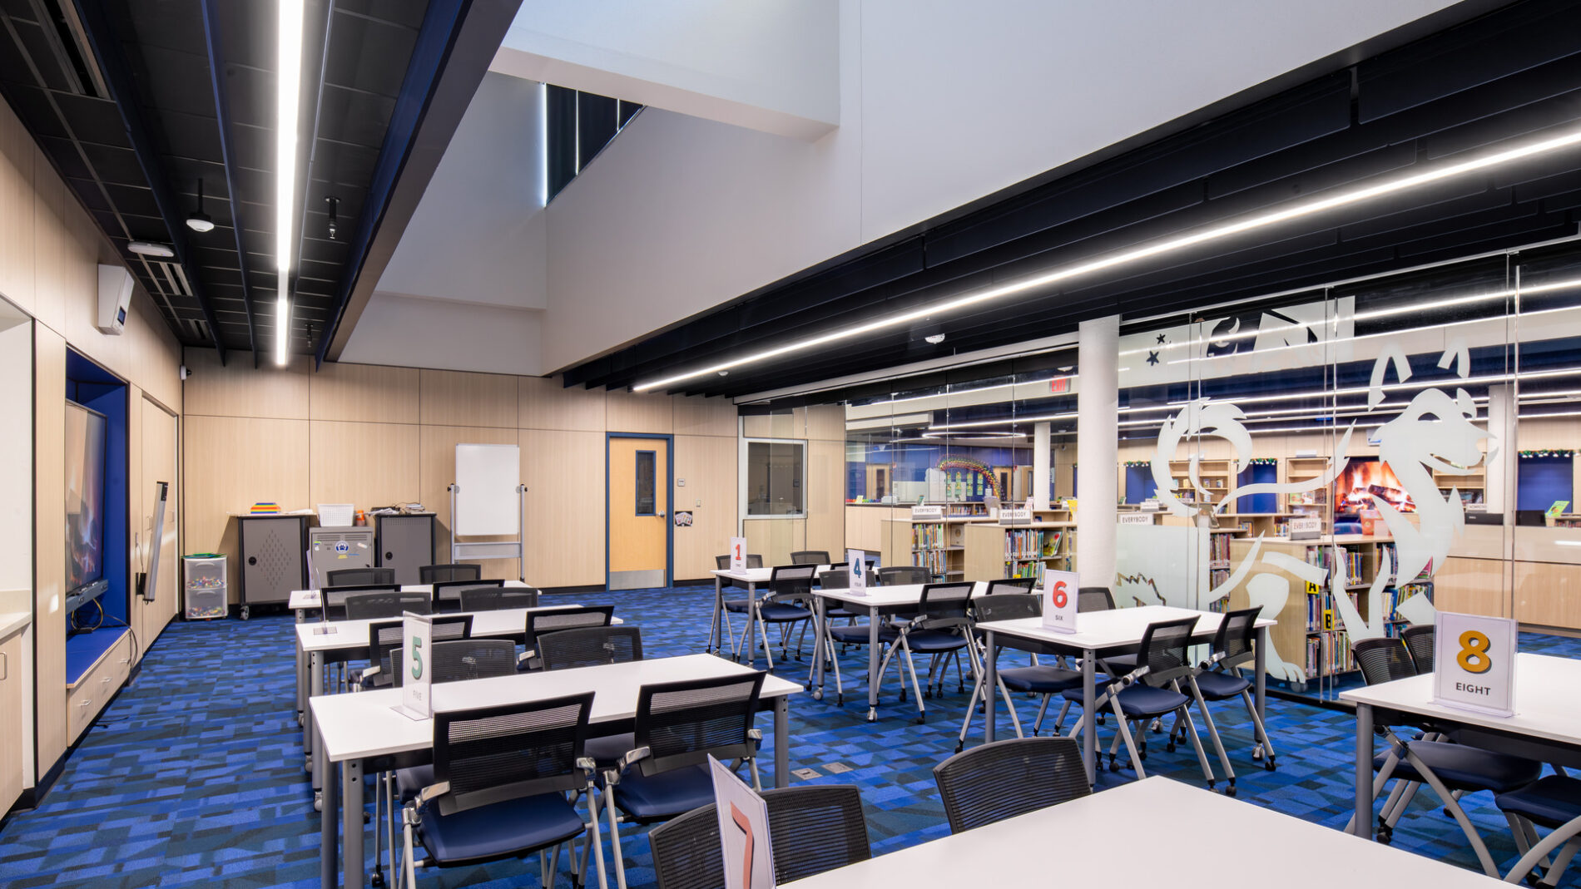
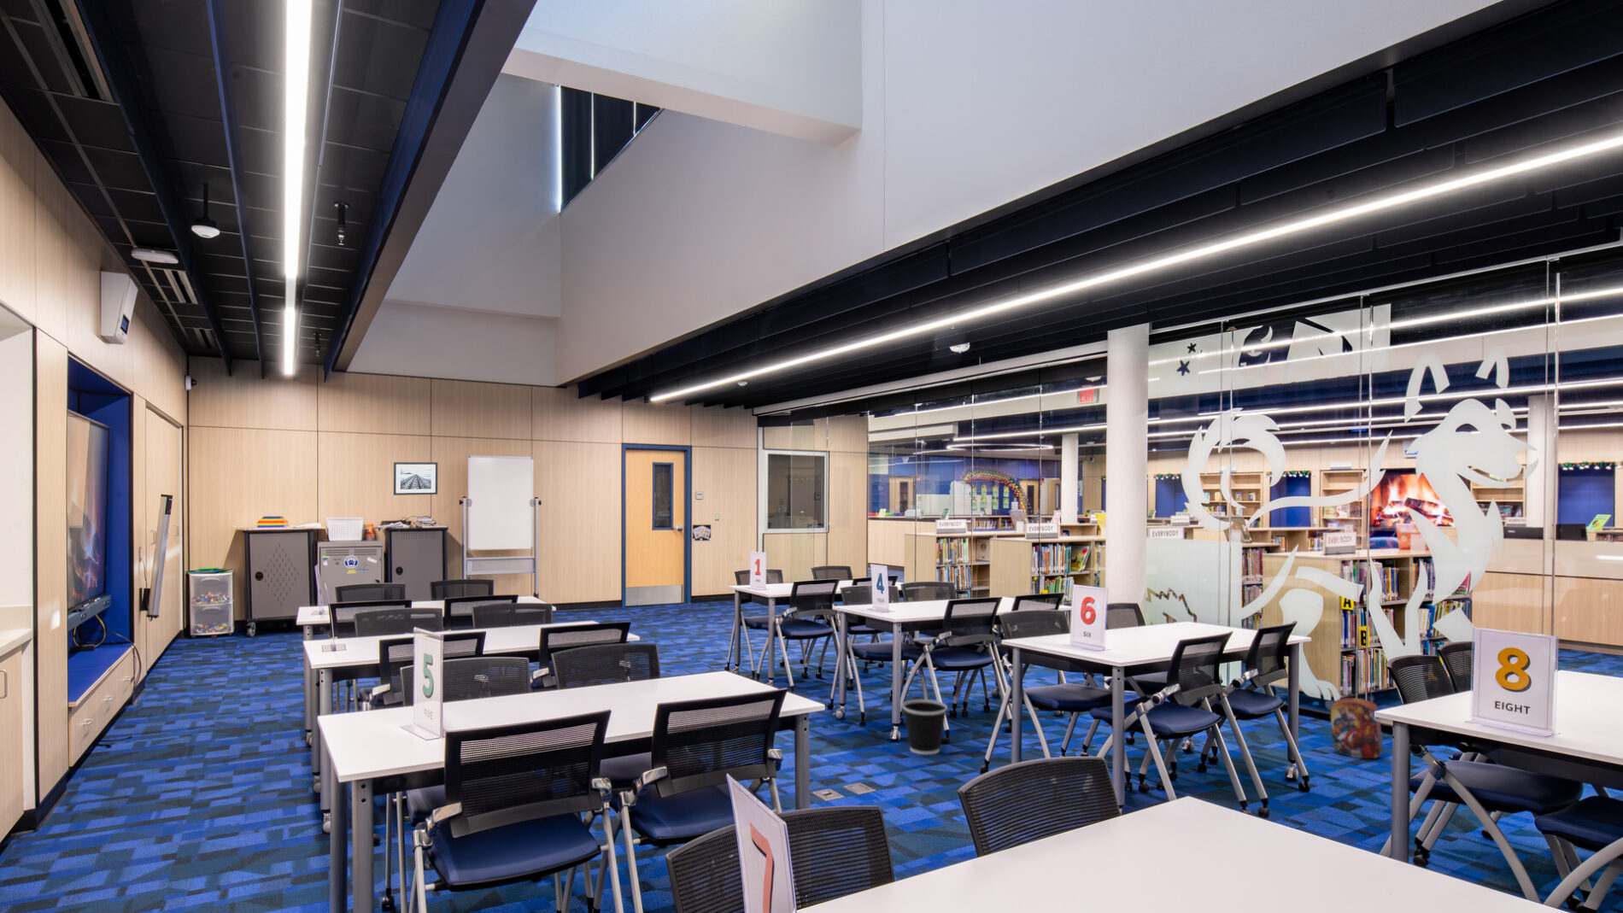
+ wall art (415, 478)
+ backpack (1357, 725)
+ wastebasket (924, 728)
